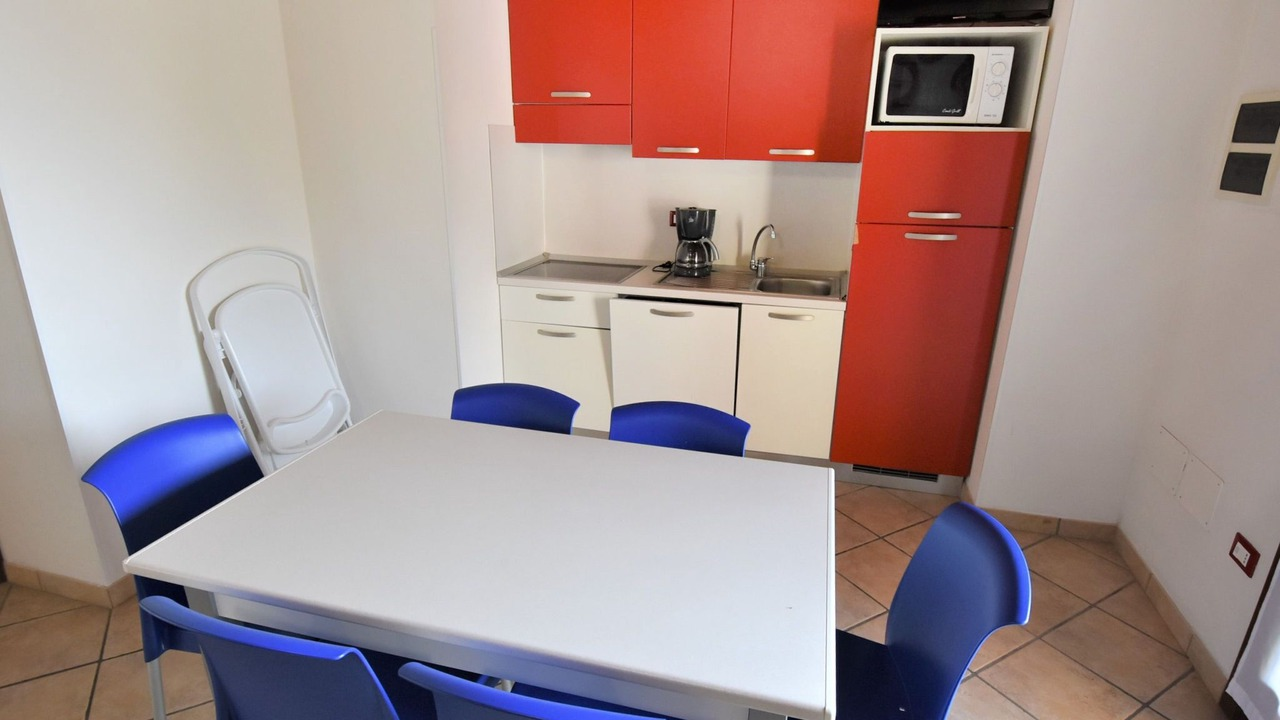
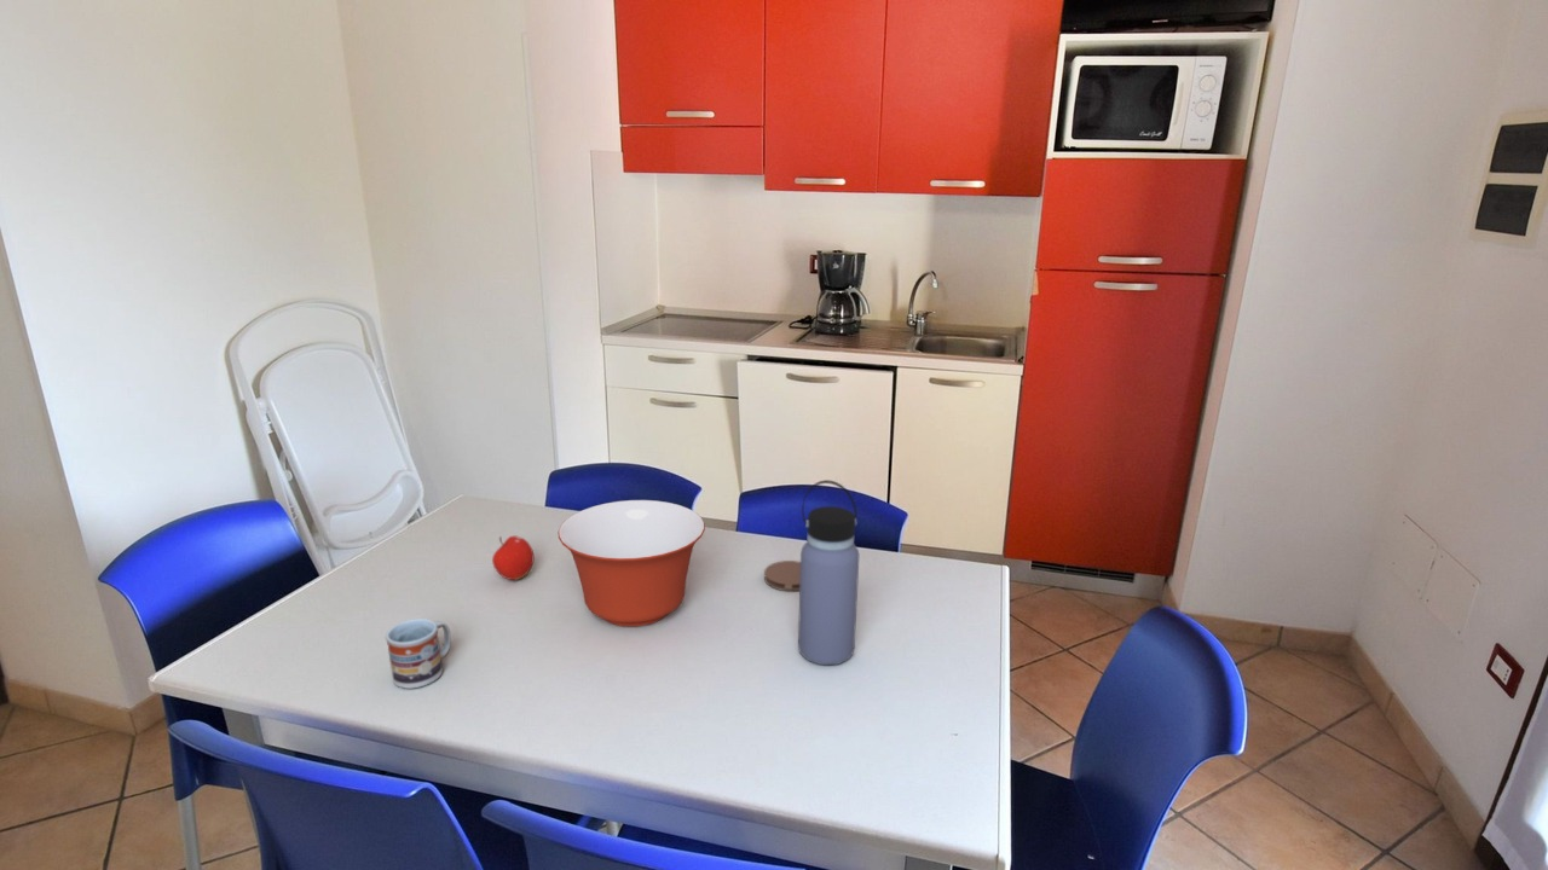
+ water bottle (828, 573)
+ fruit (513, 557)
+ coaster (790, 575)
+ mixing bowl (634, 568)
+ cup (422, 649)
